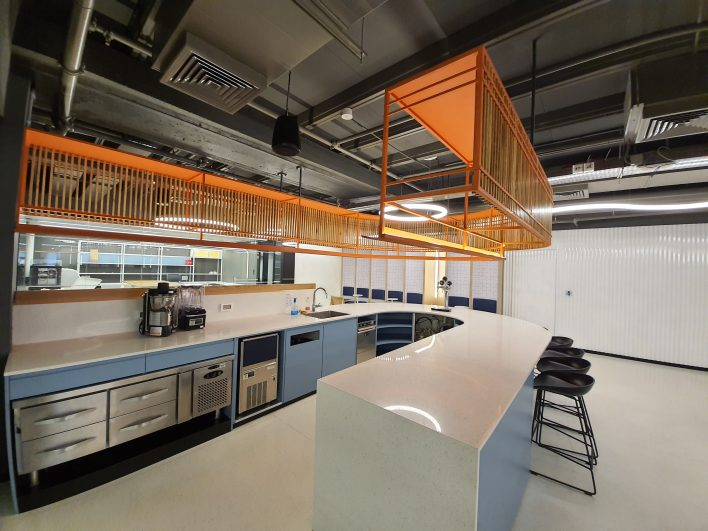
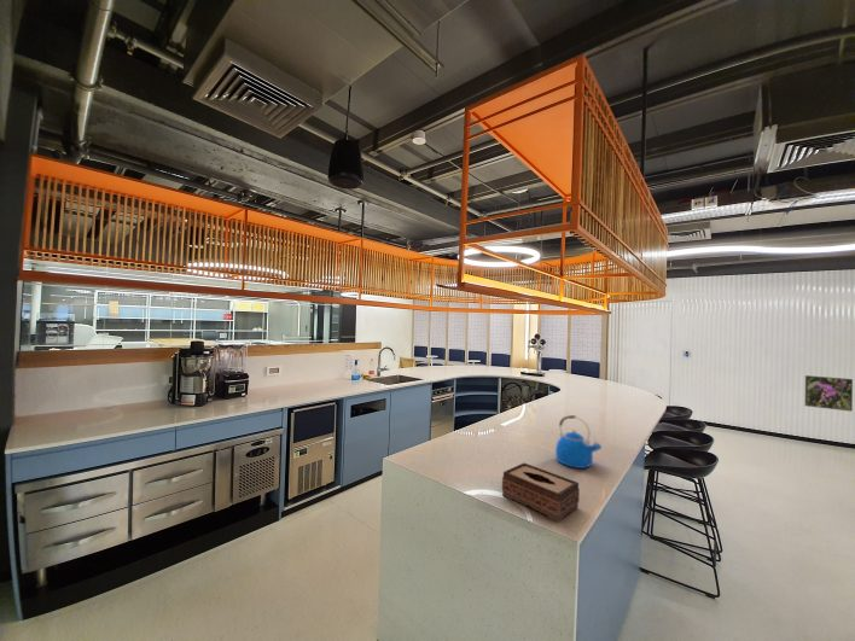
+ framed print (827, 392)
+ tissue box (539, 489)
+ kettle (578, 439)
